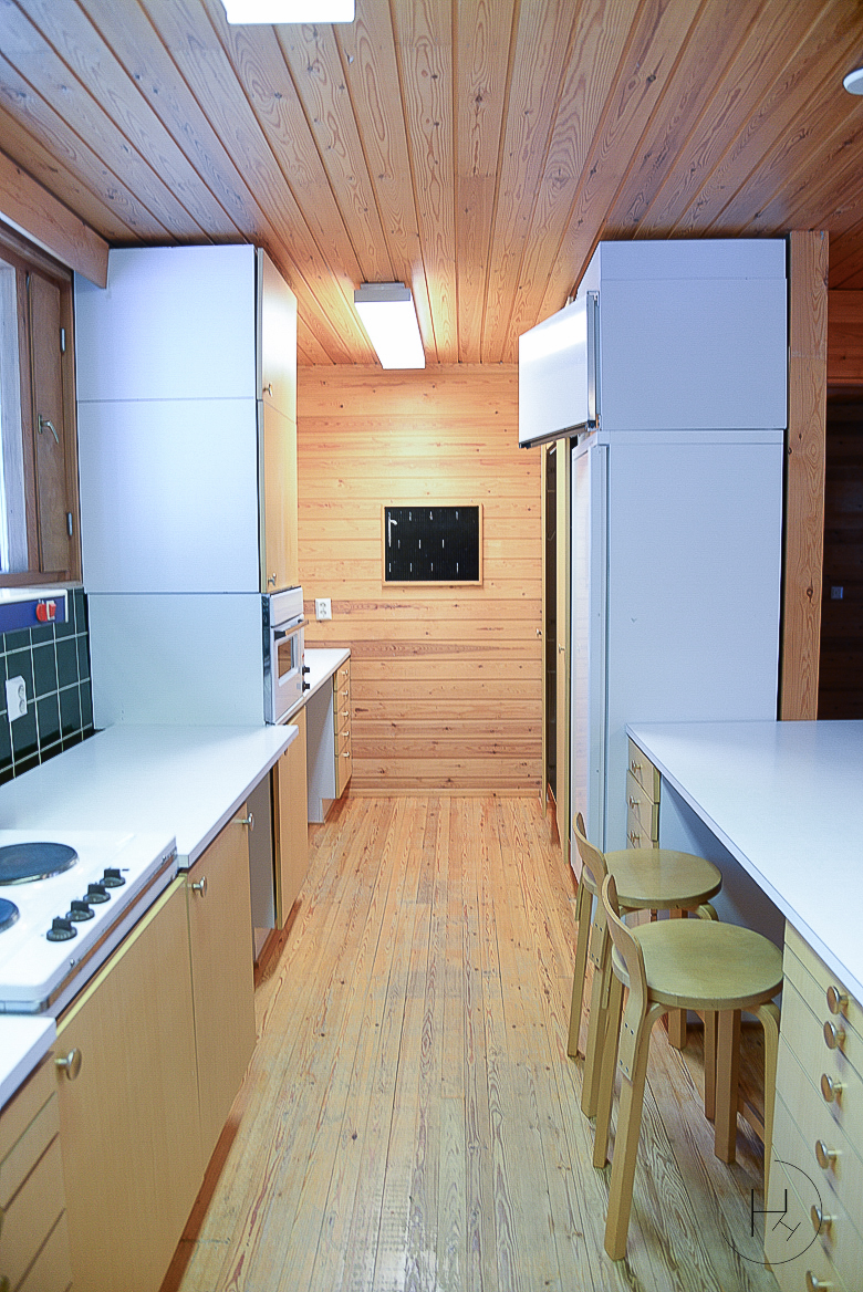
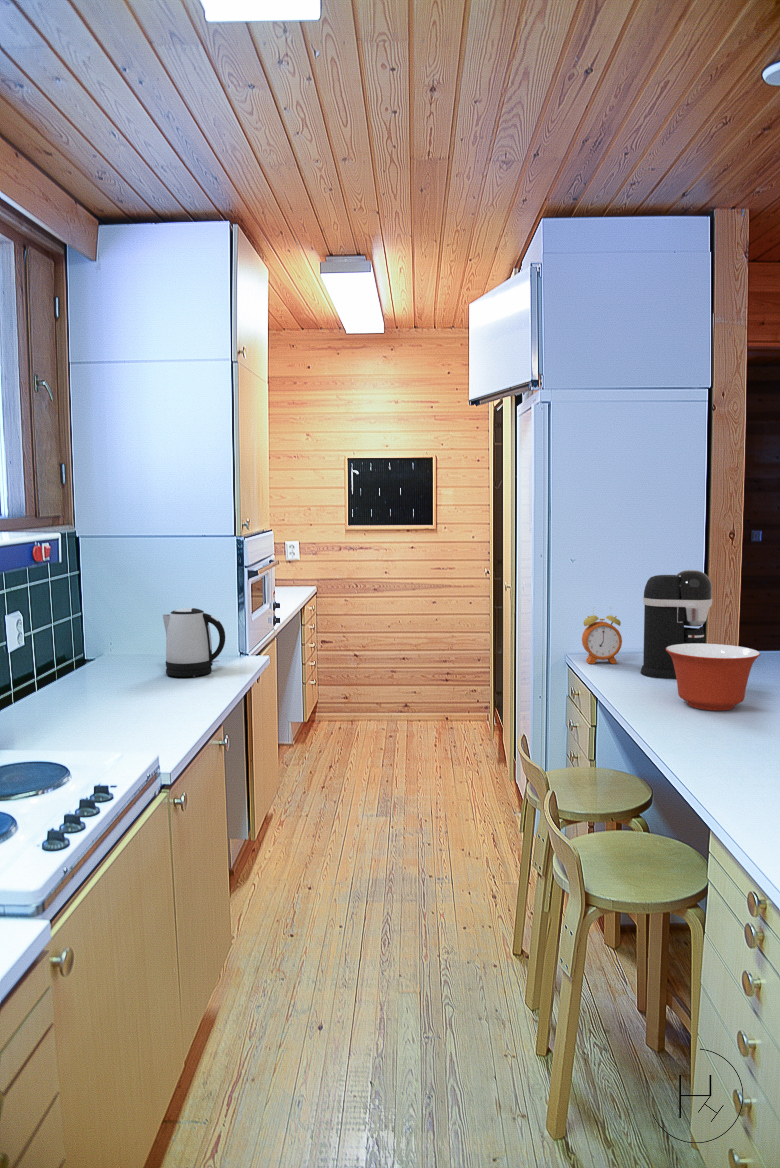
+ alarm clock (601, 634)
+ kettle (194, 640)
+ coffee maker (676, 622)
+ mixing bowl (711, 677)
